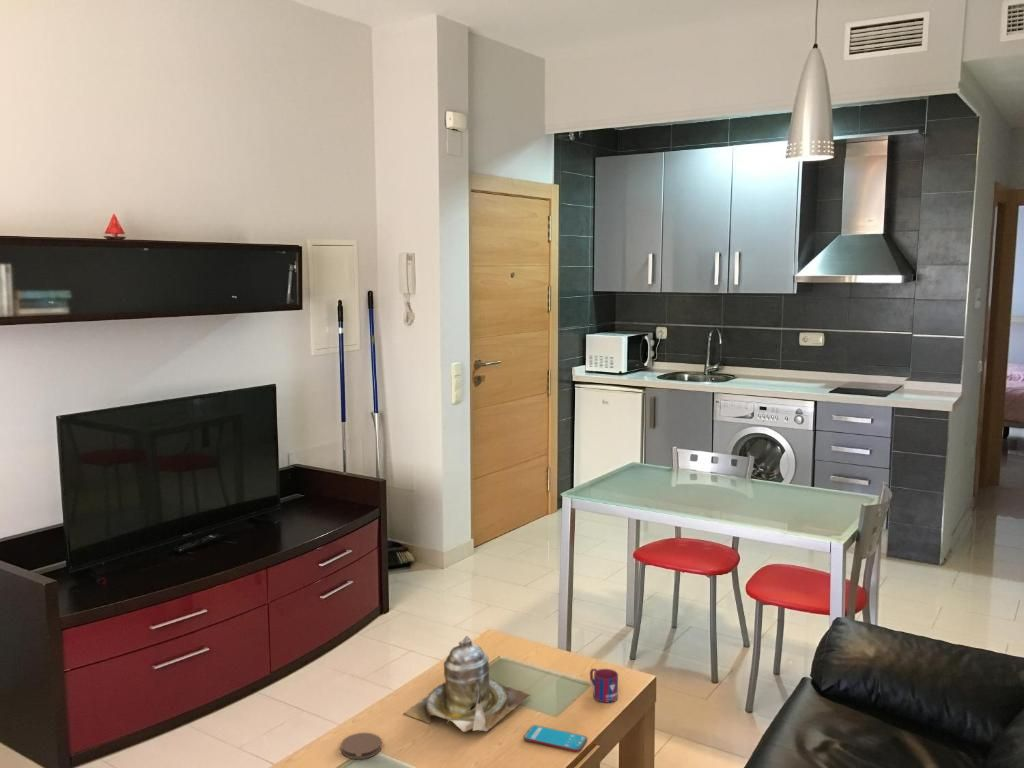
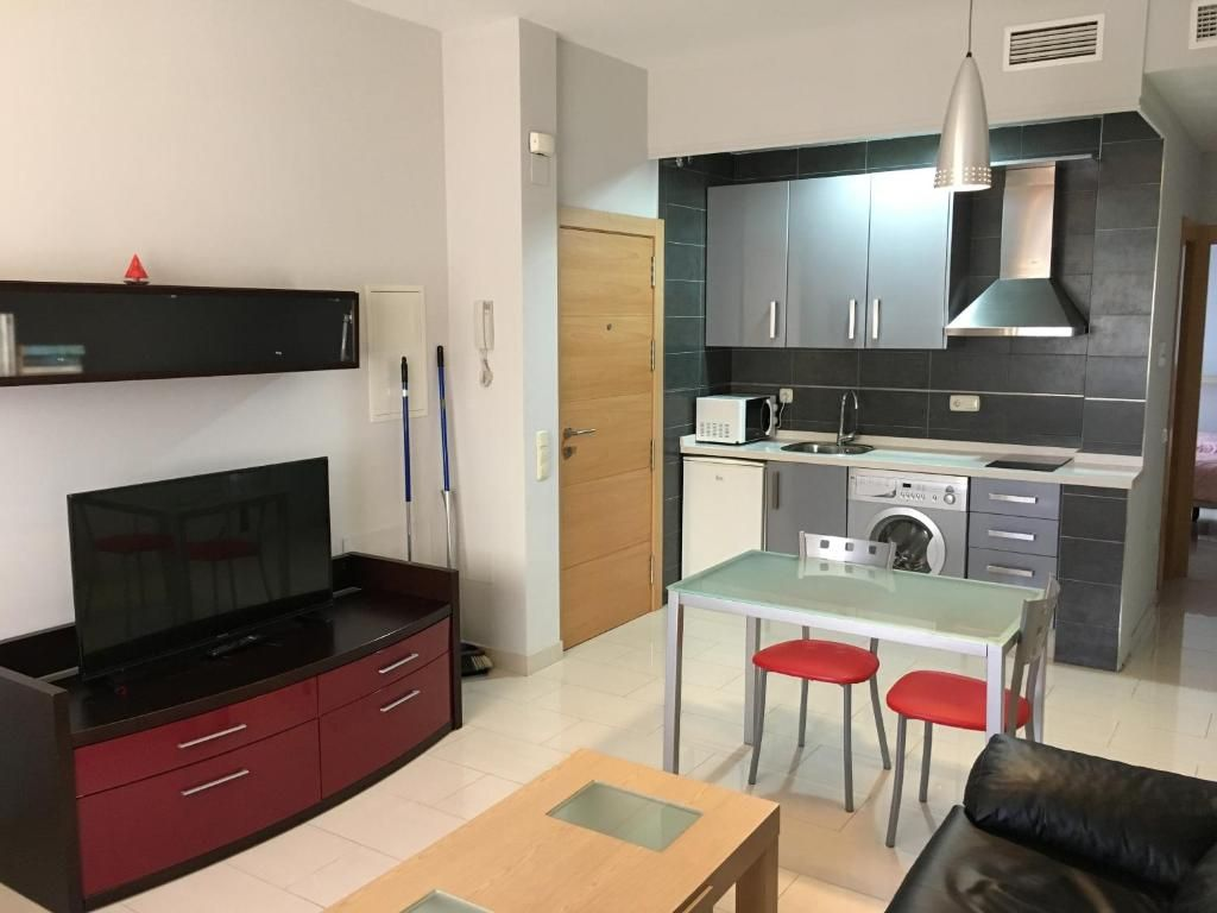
- smartphone (555, 738)
- teapot (467, 670)
- mug (602, 683)
- coaster (361, 745)
